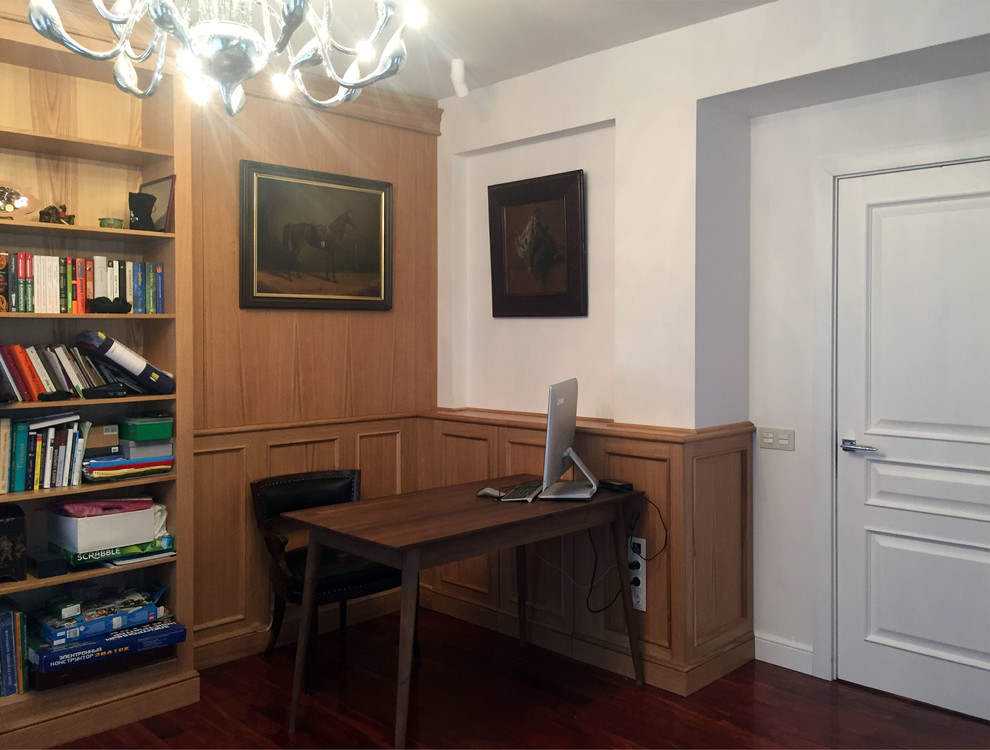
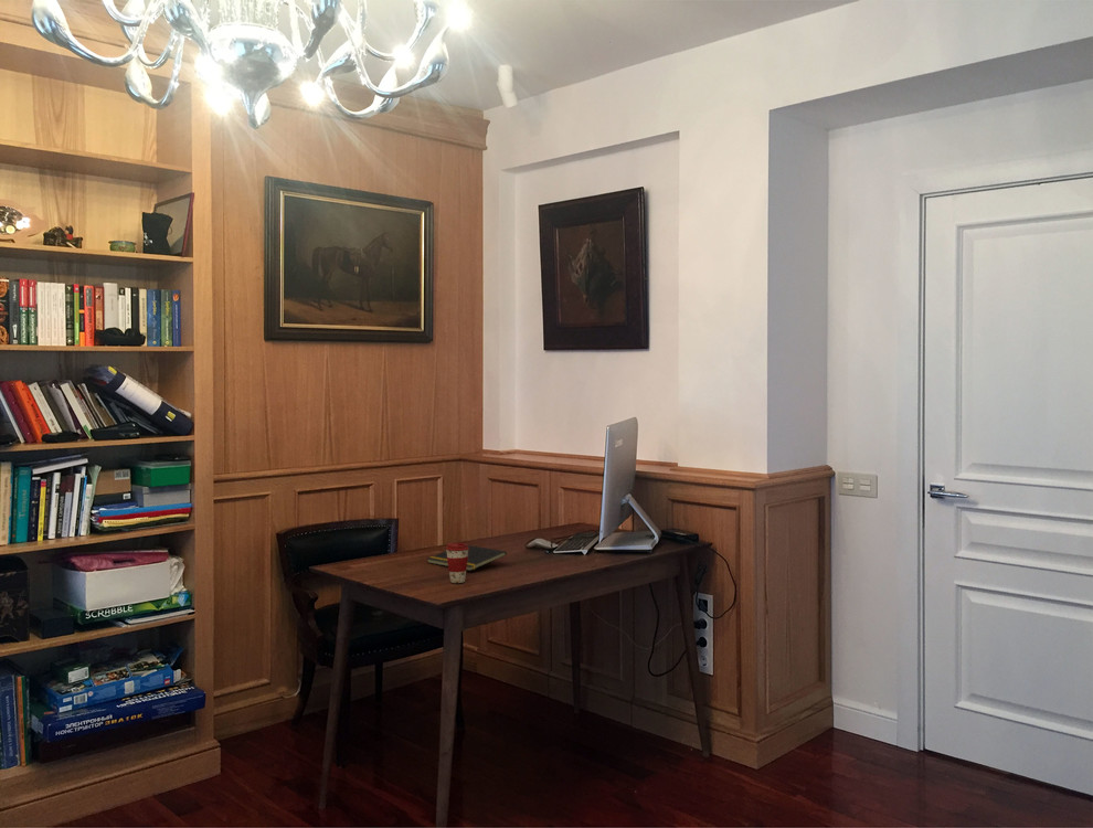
+ coffee cup (457, 562)
+ notepad (468, 556)
